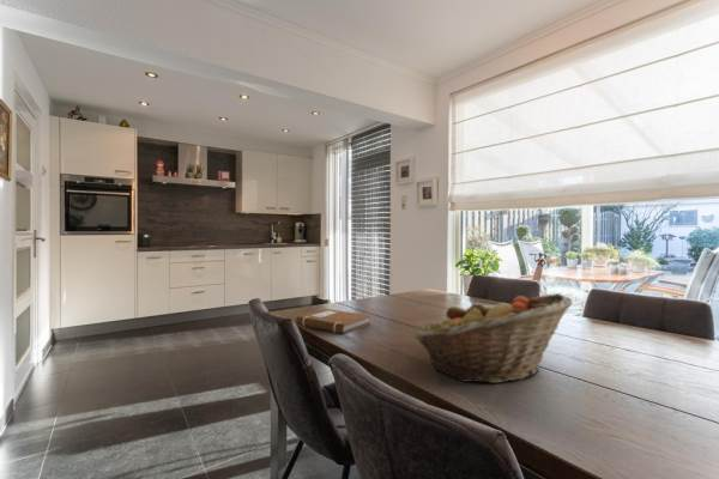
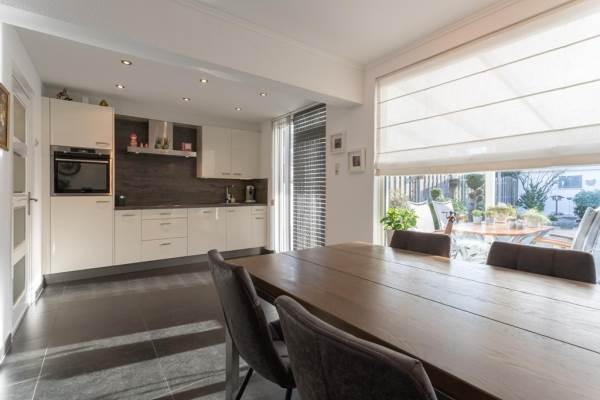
- notebook (332, 320)
- fruit basket (493, 328)
